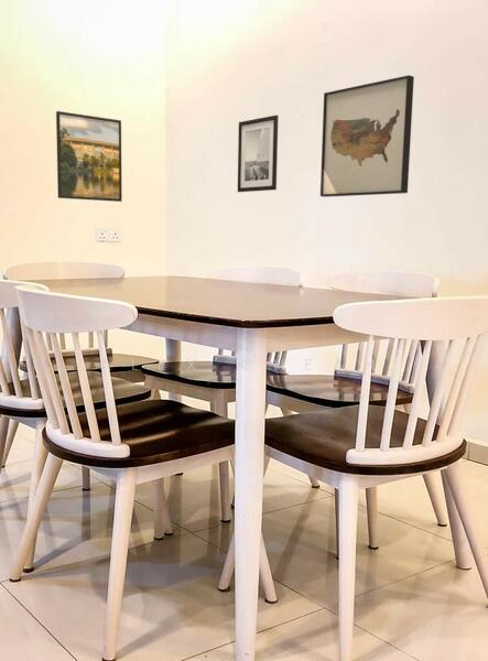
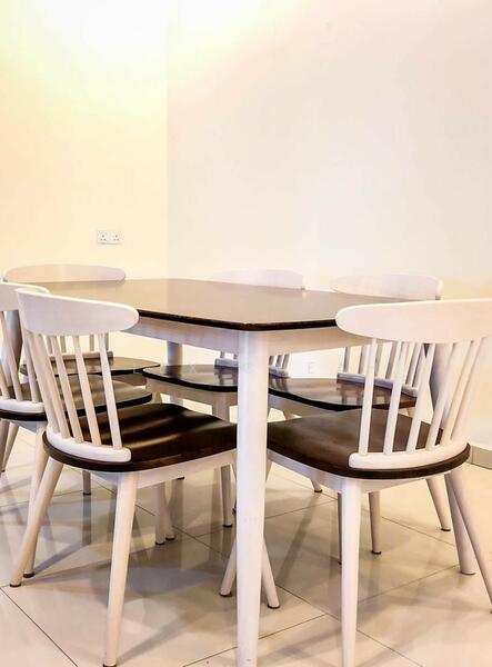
- wall art (364, 140)
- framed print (90, 158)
- wall art (257, 154)
